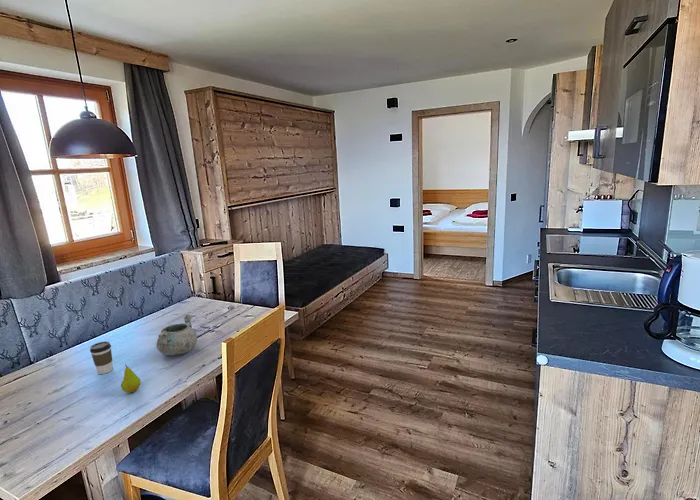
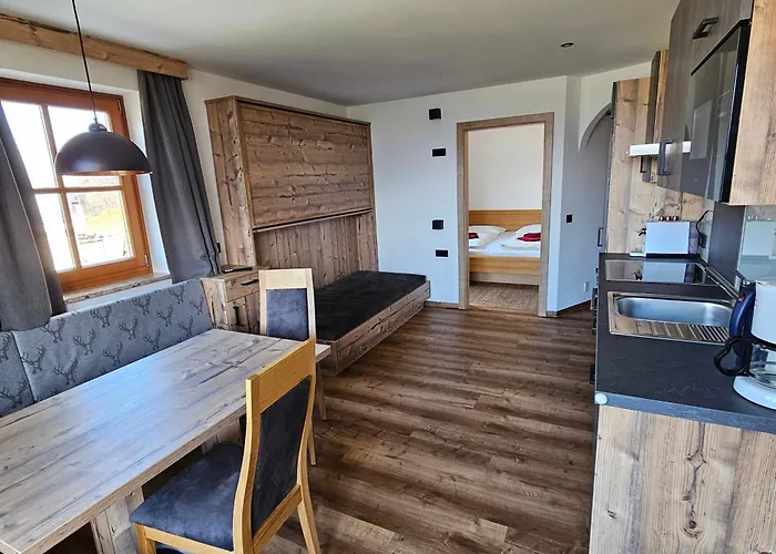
- decorative bowl (177, 336)
- coffee cup (102, 358)
- fruit (129, 377)
